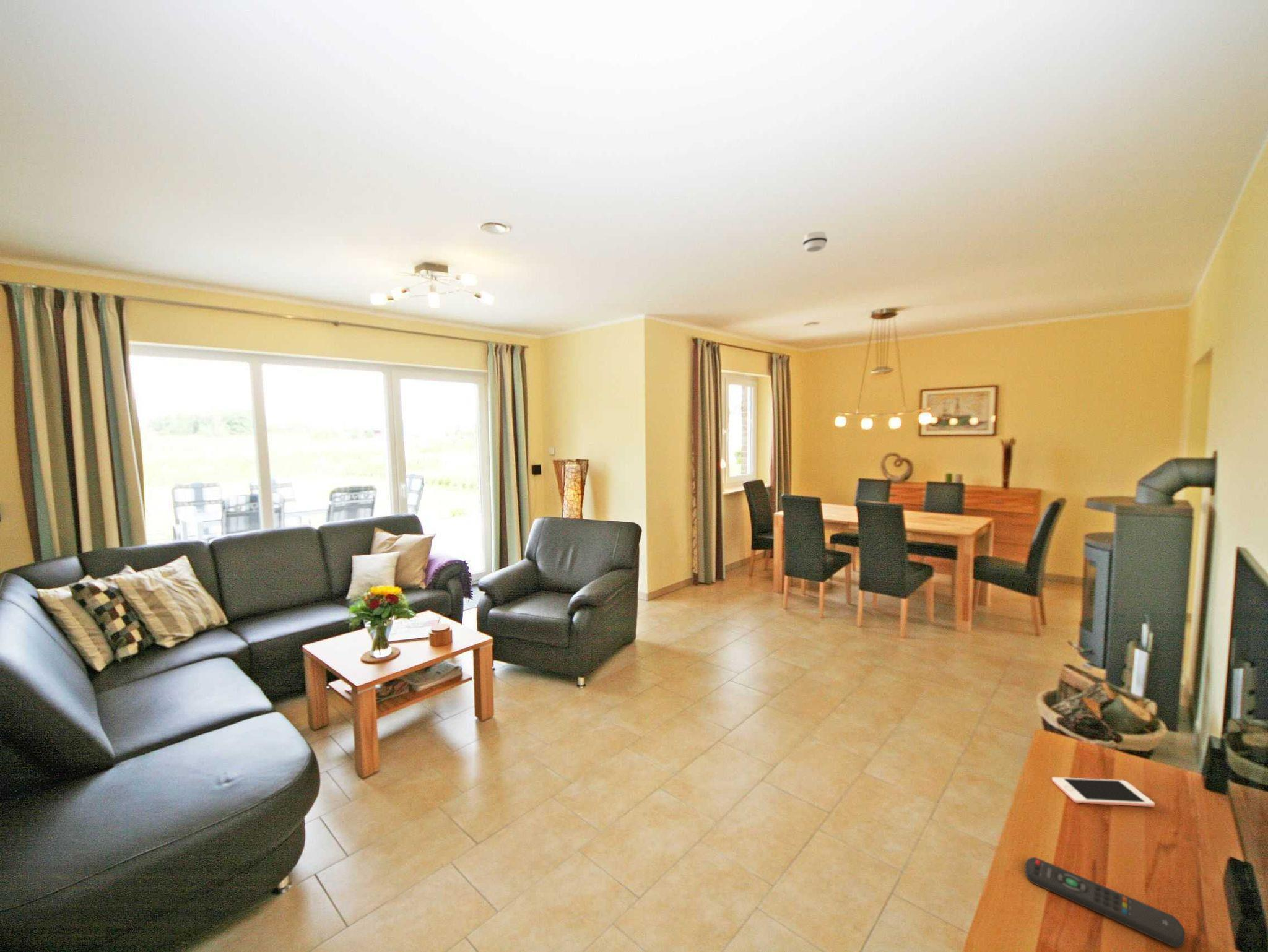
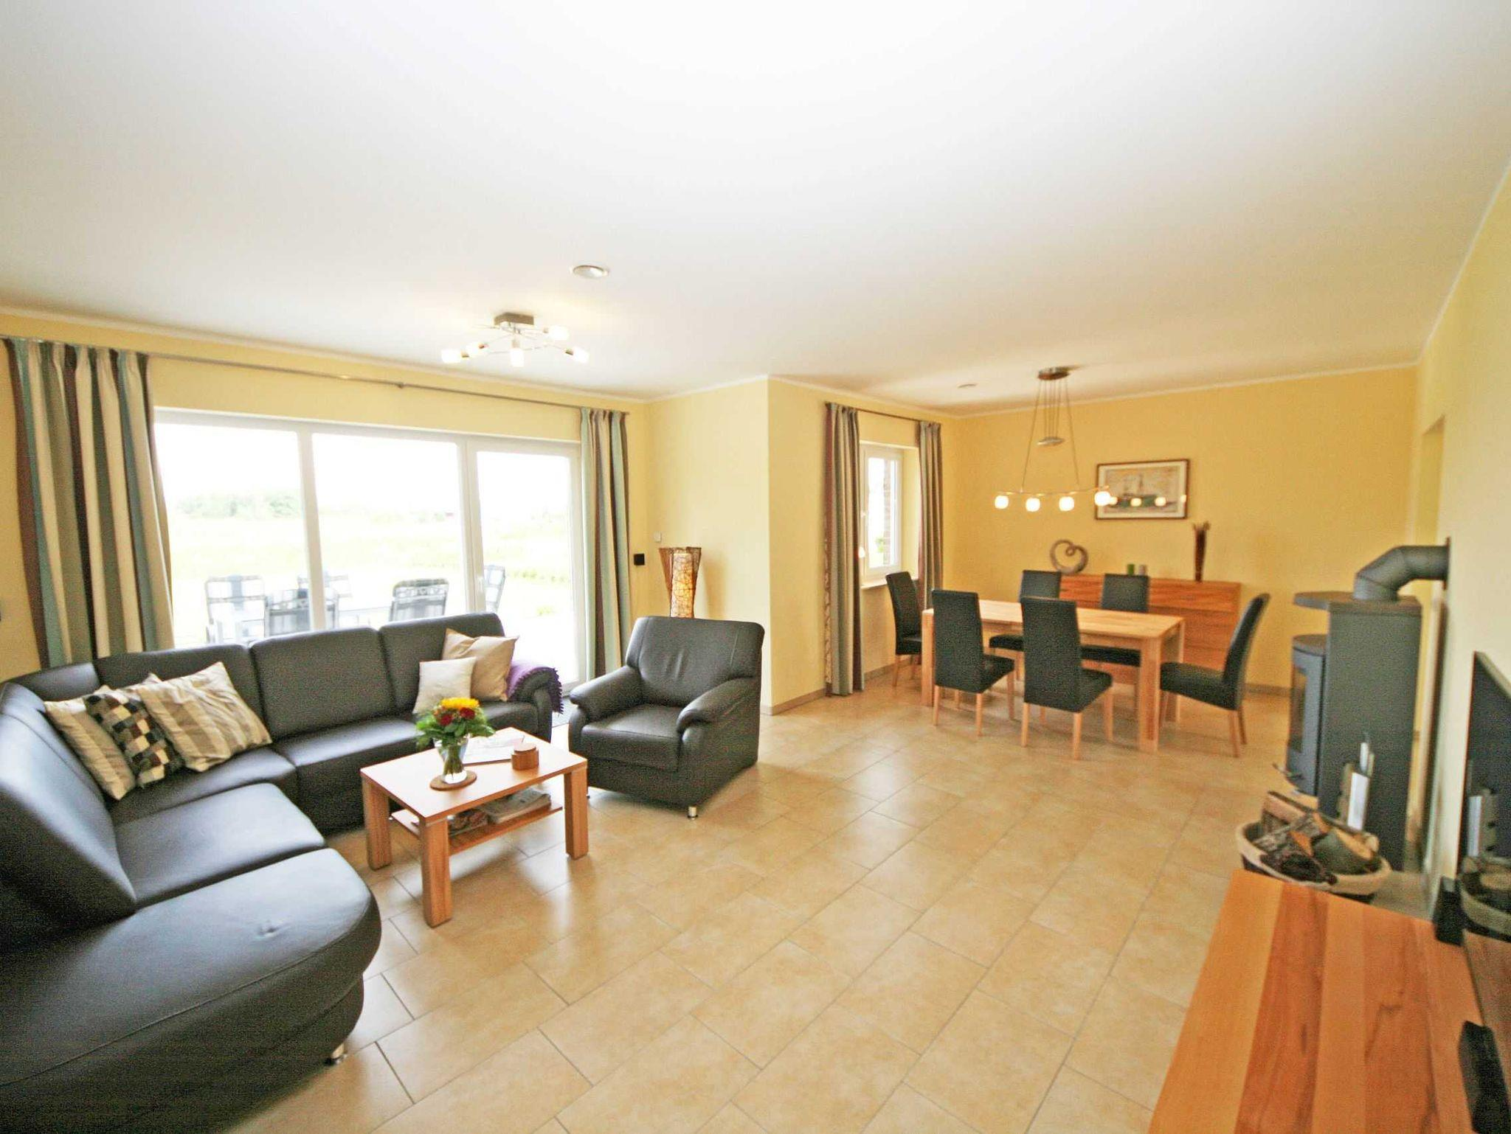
- remote control (1098, 898)
- cell phone (1101, 791)
- smoke detector (815, 242)
